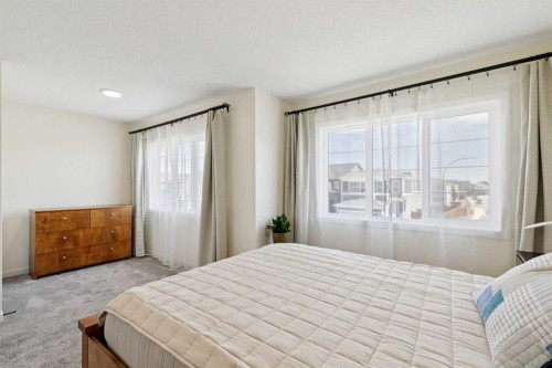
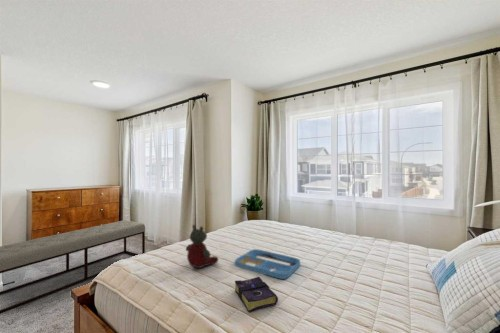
+ stuffed bear (202, 244)
+ tray (267, 262)
+ book (255, 291)
+ bench (74, 252)
